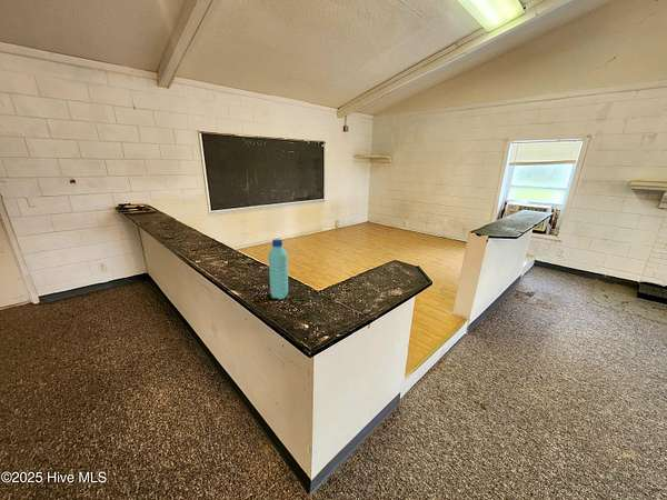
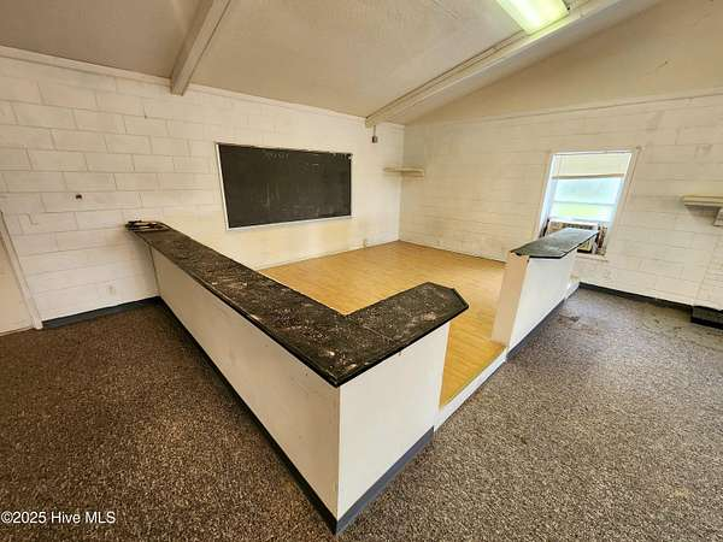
- water bottle (278, 269)
